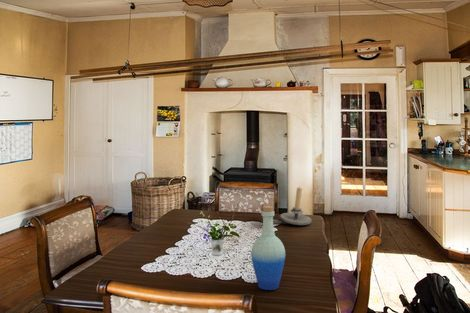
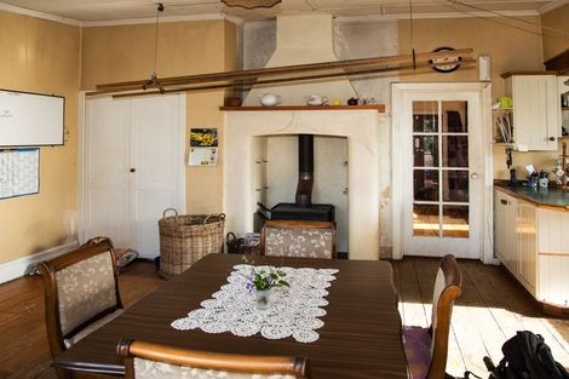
- bottle (268, 246)
- candlestick (291, 209)
